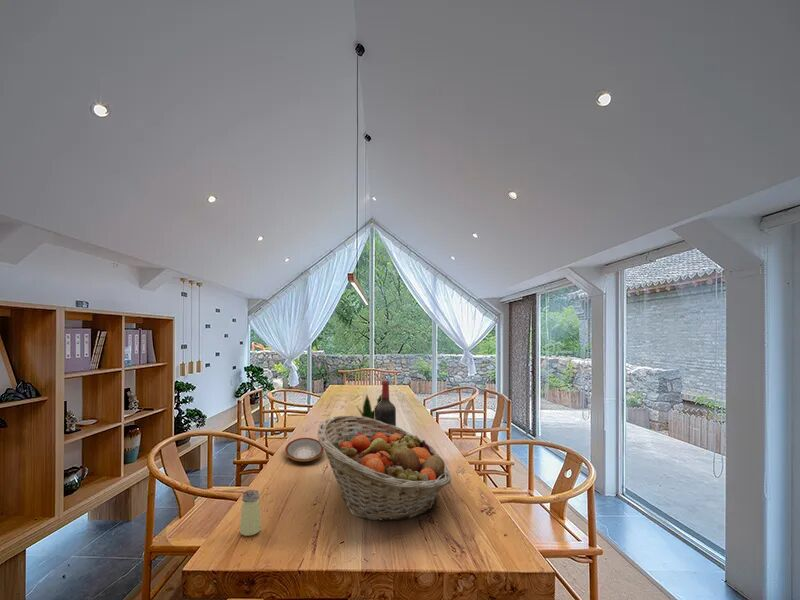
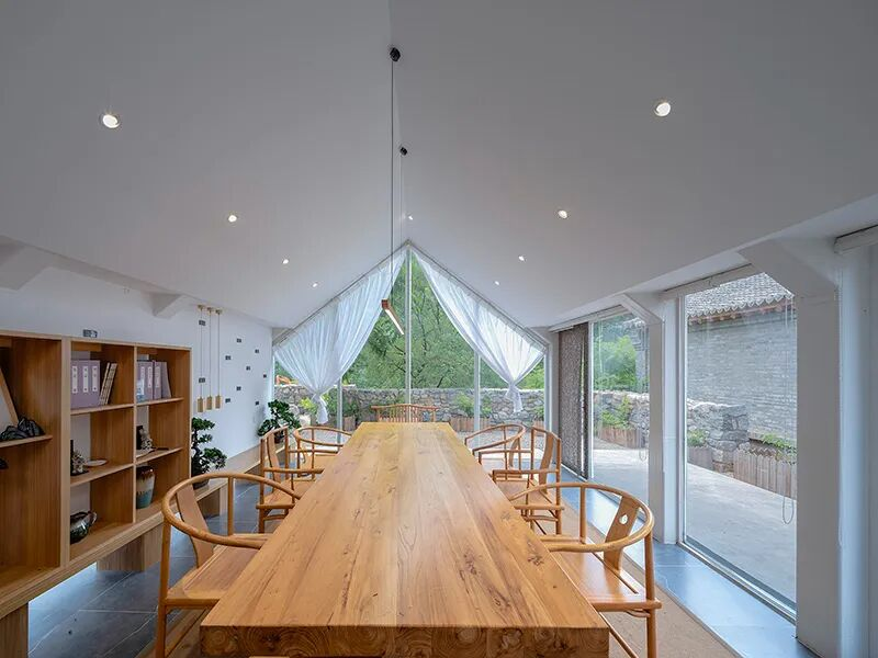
- wine bottle (385, 419)
- plate (304, 451)
- potted plant (371, 416)
- fruit basket (383, 459)
- saltshaker (250, 511)
